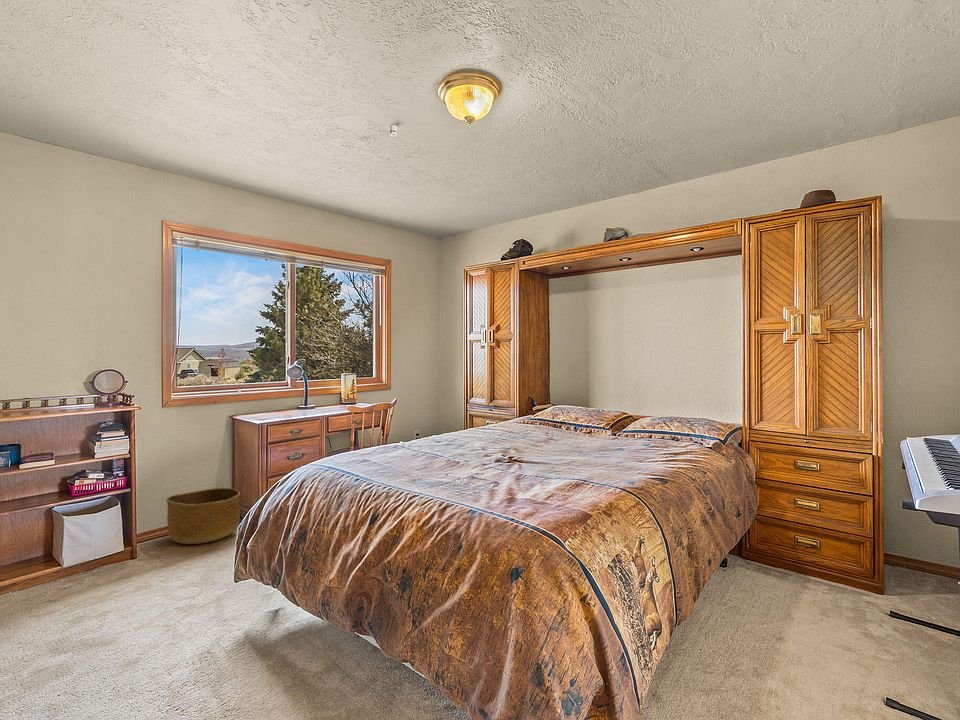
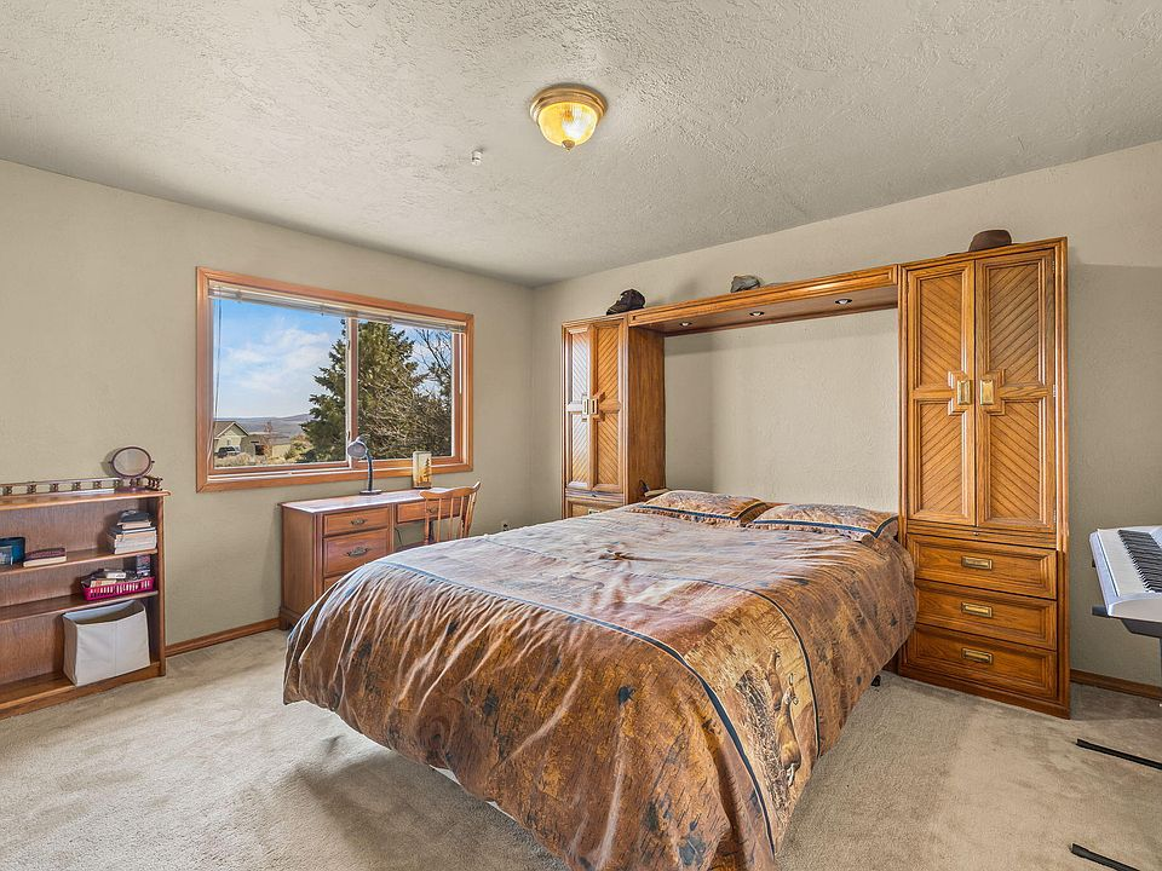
- basket (205, 514)
